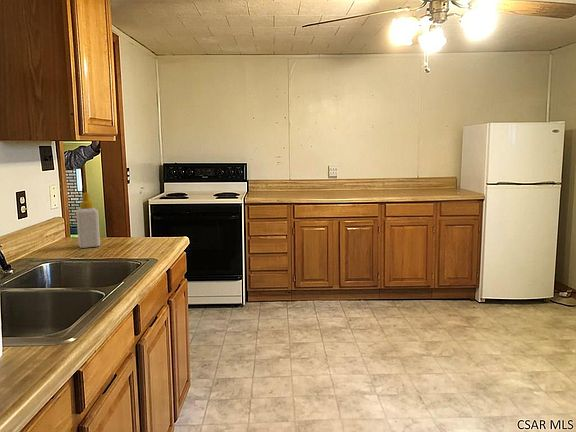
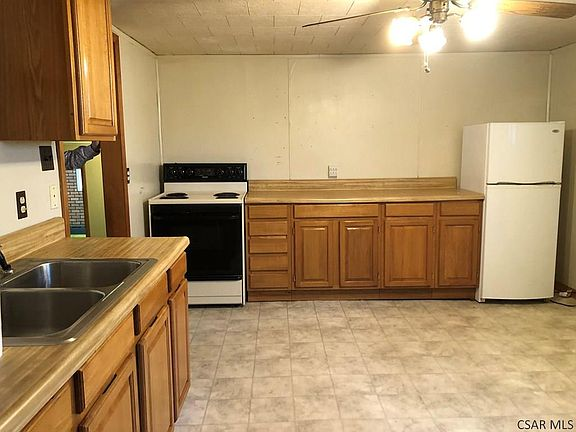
- soap bottle (87, 219)
